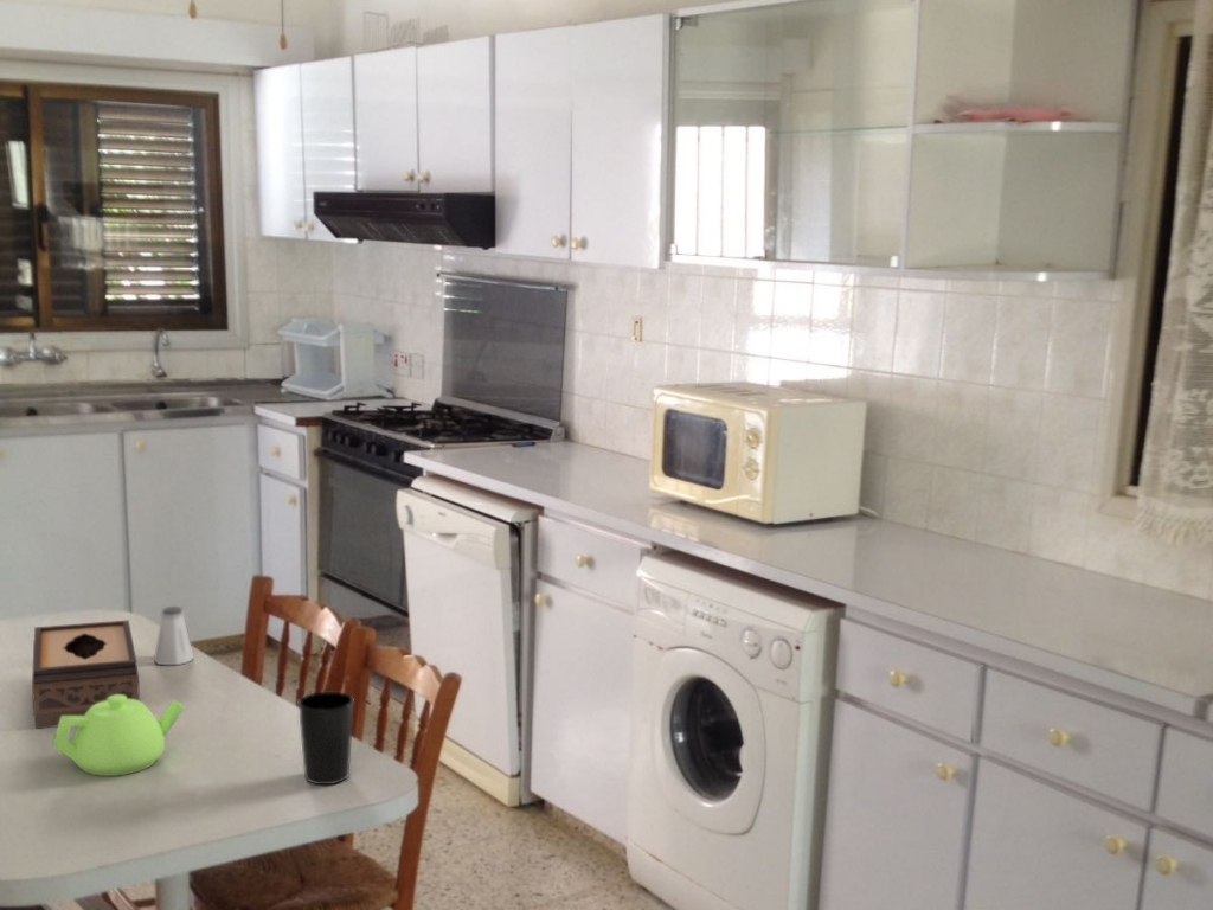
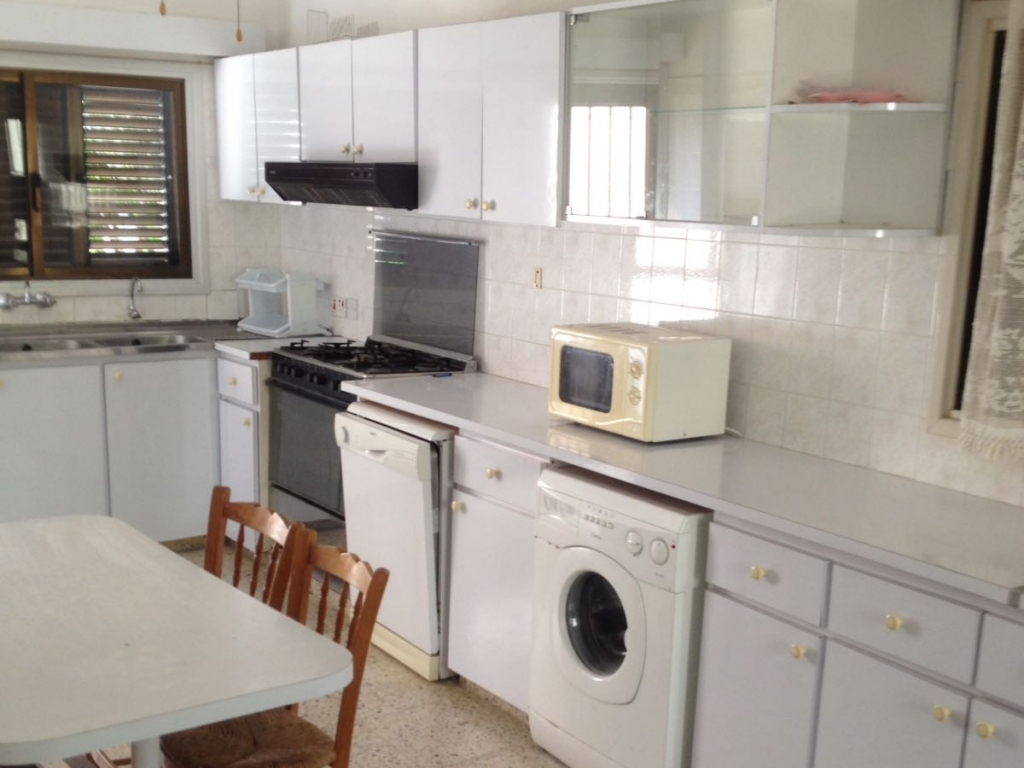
- cup (326, 738)
- teapot (121, 728)
- tissue box (84, 671)
- saltshaker (173, 634)
